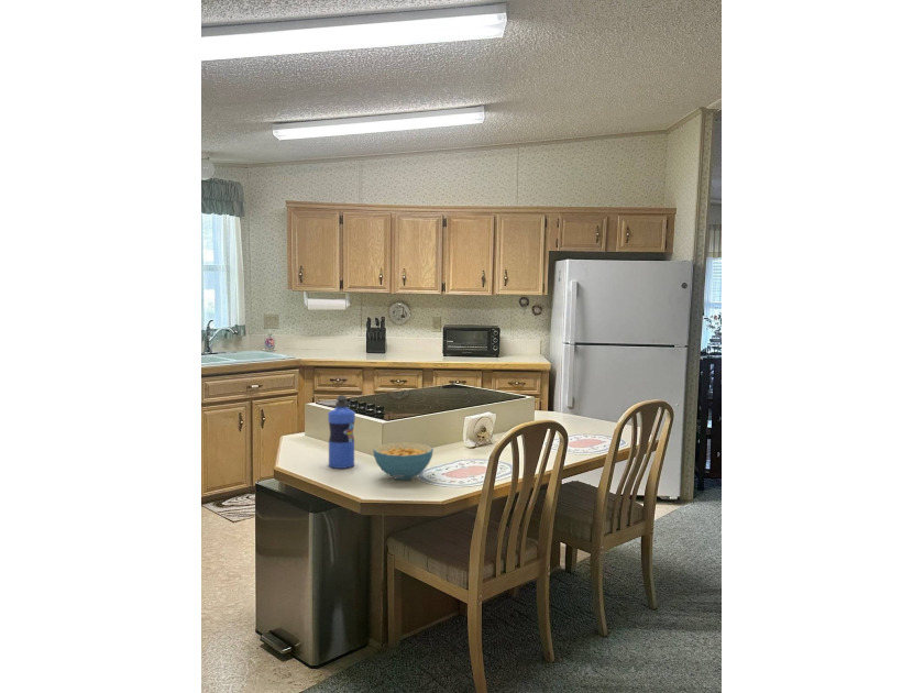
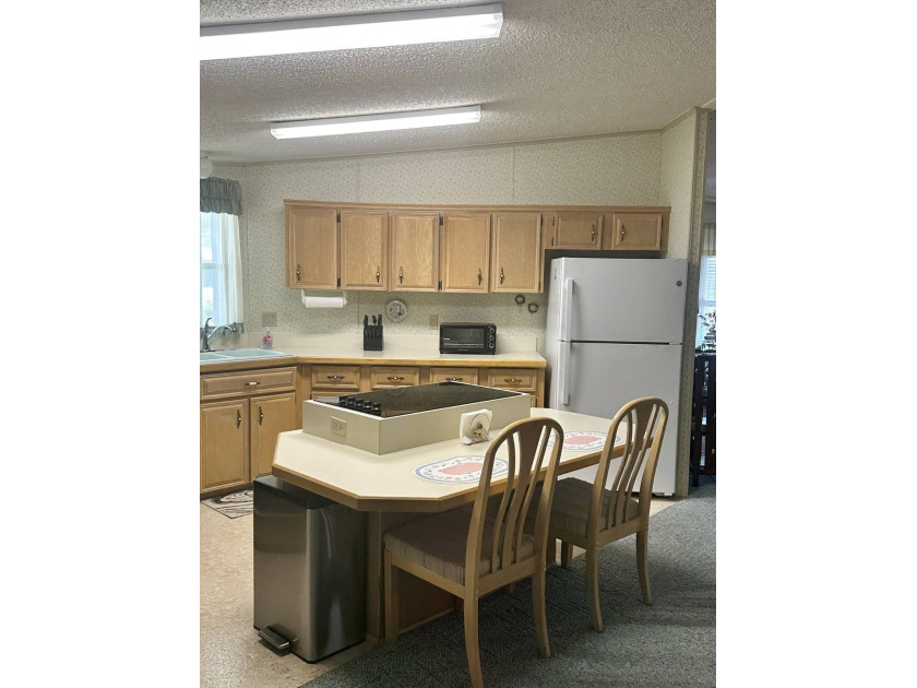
- water bottle (341, 430)
- cereal bowl (403, 463)
